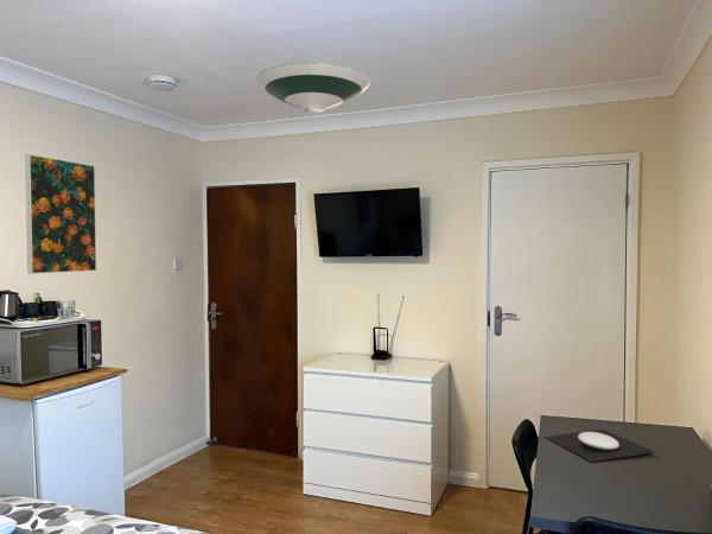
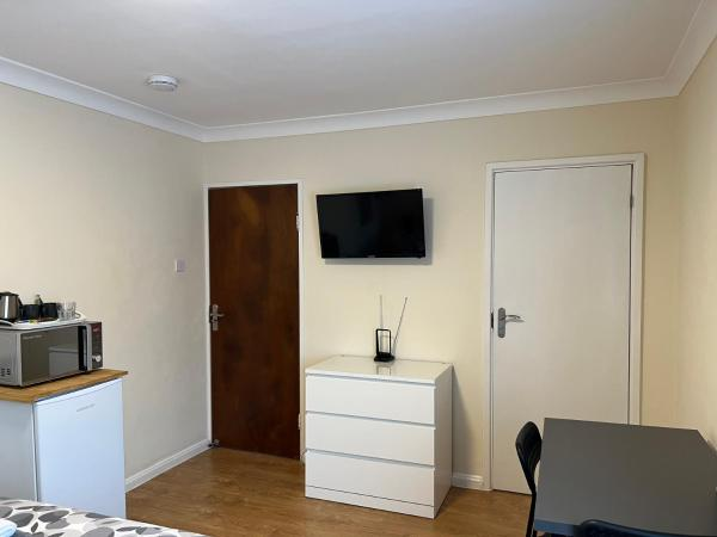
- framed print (63, 216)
- plate (597, 439)
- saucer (313, 96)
